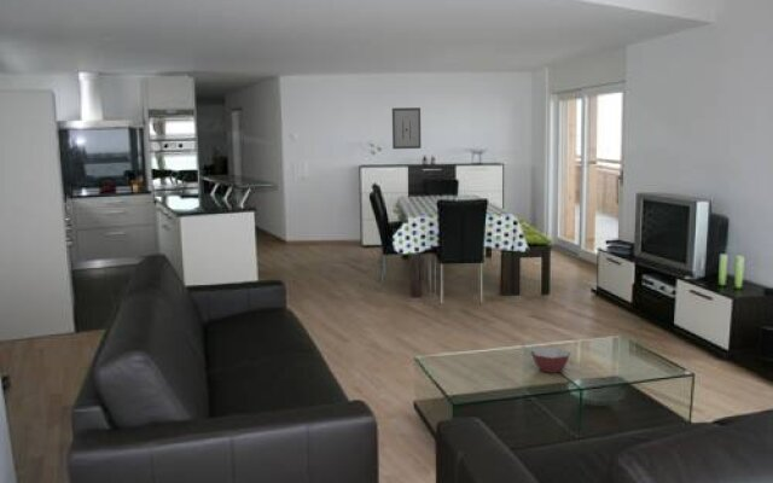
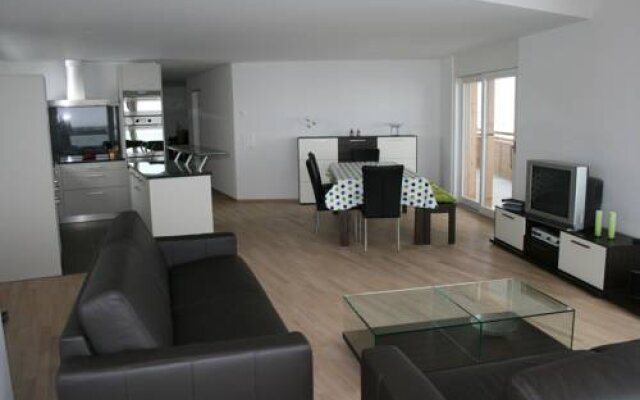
- bowl (550, 360)
- wall art (406, 128)
